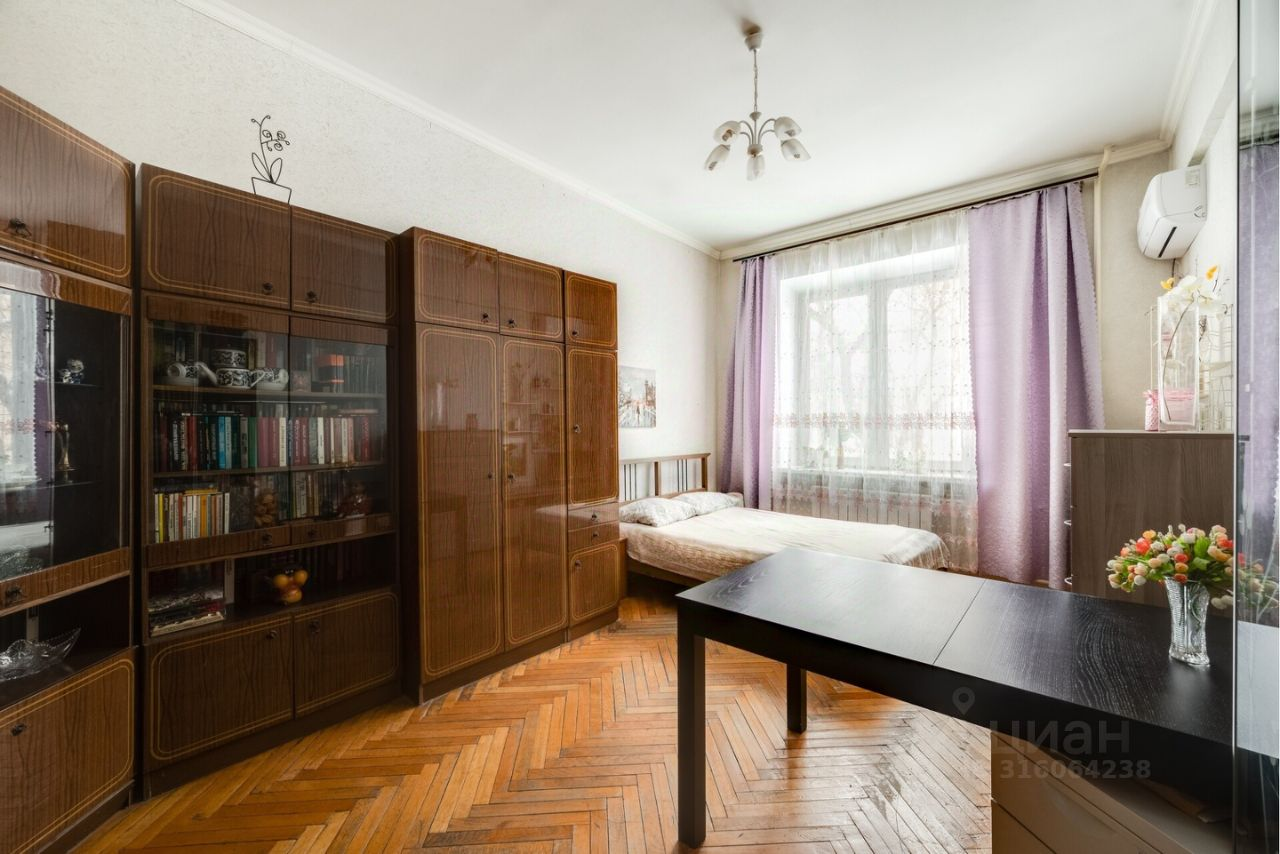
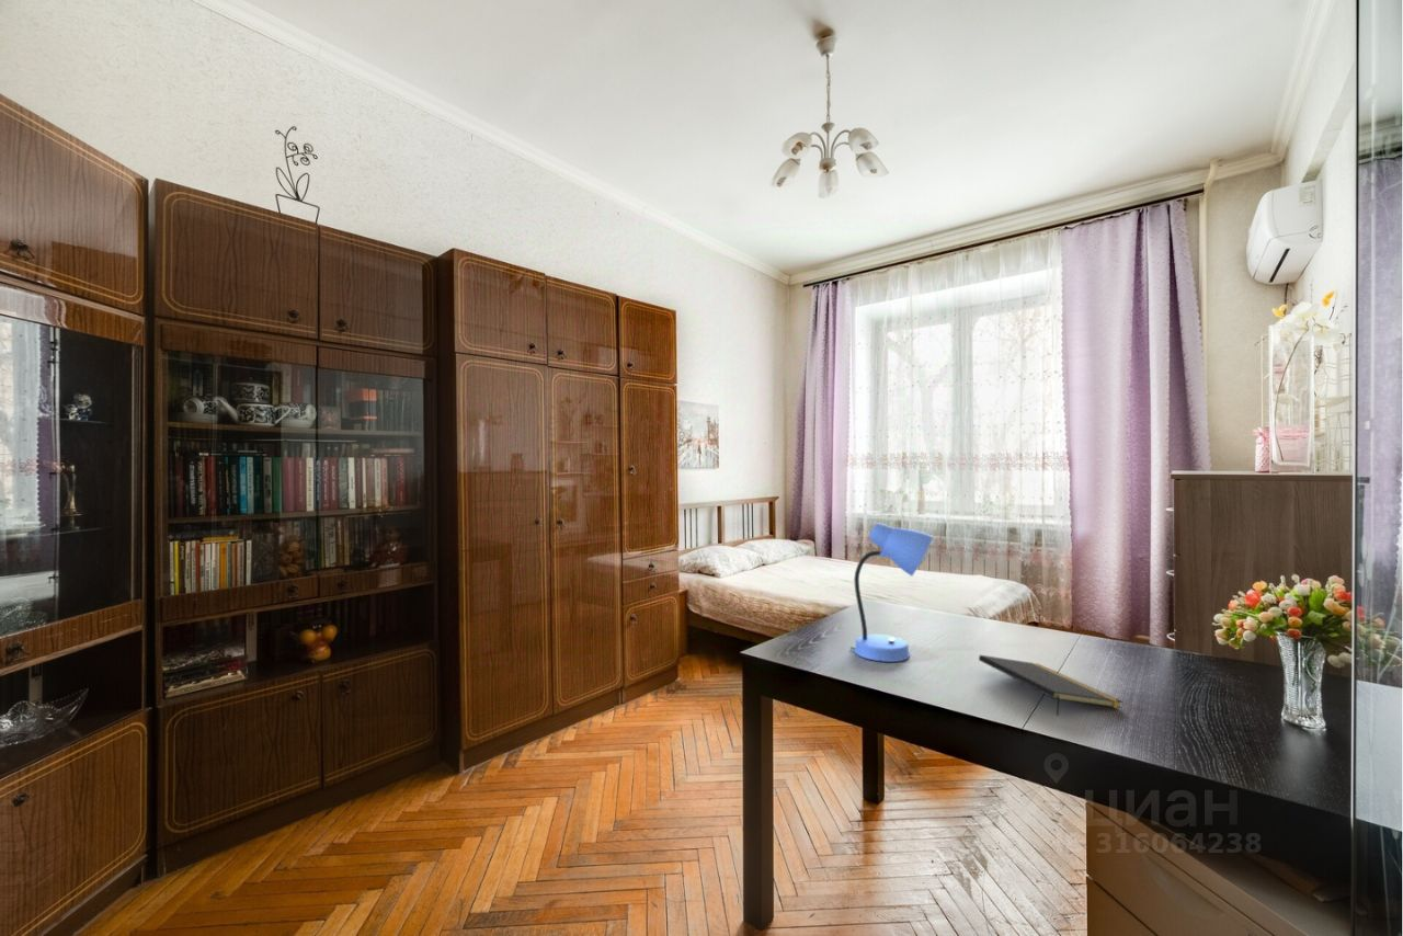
+ notepad (1045, 678)
+ desk lamp (904, 571)
